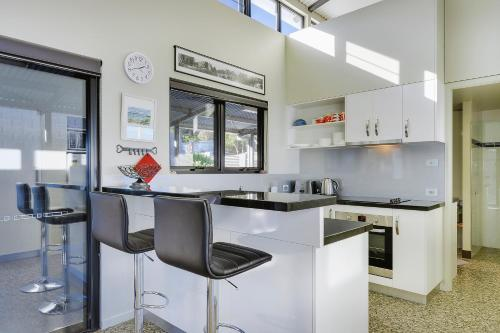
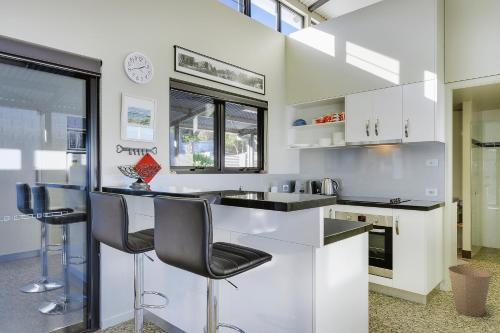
+ trash can (469, 291)
